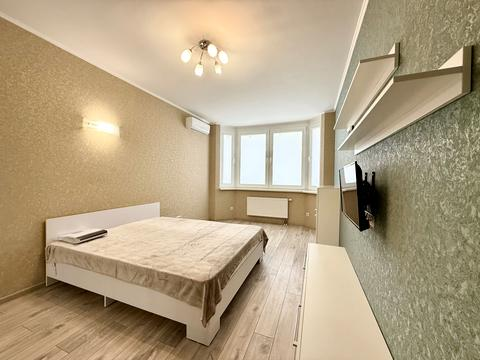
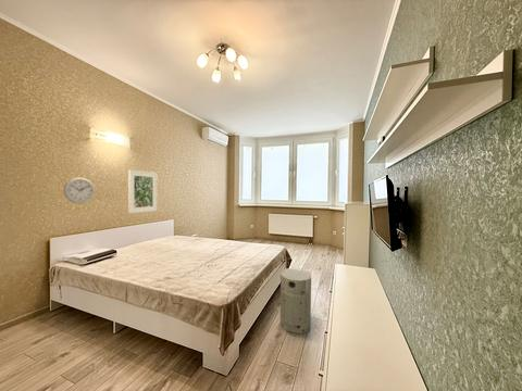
+ wall clock (79, 190)
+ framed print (144, 191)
+ fan (295, 299)
